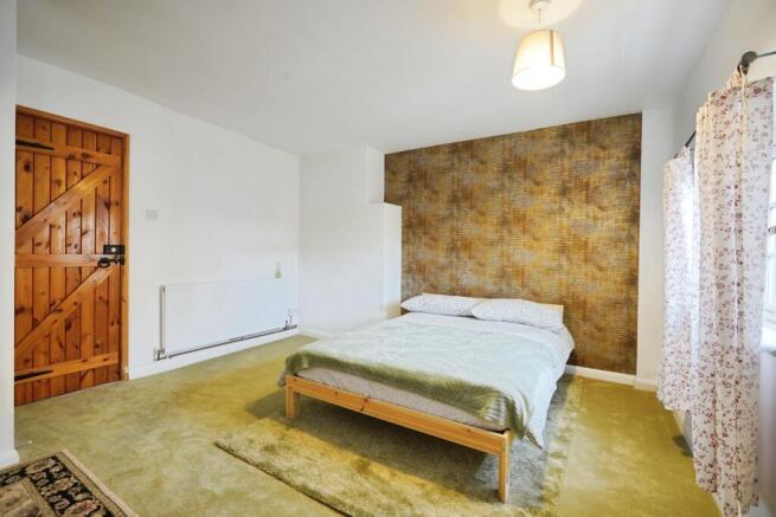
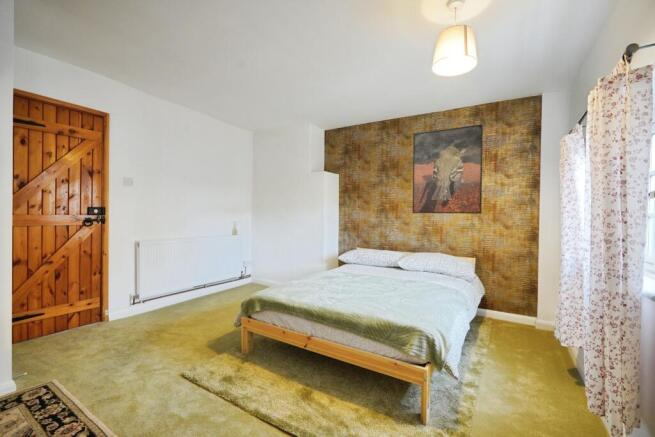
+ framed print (445, 171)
